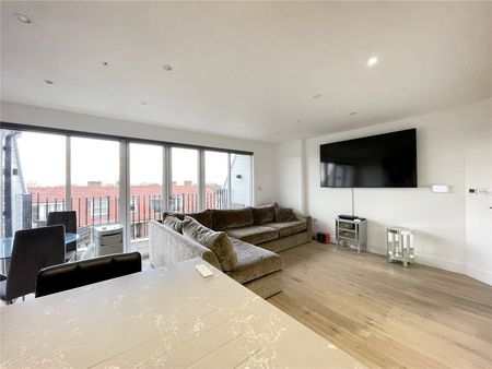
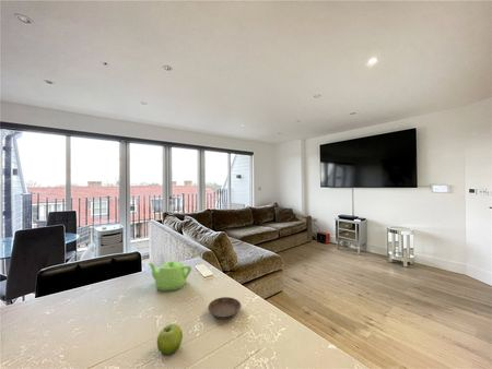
+ saucer (224, 308)
+ fruit (169, 337)
+ teapot (169, 273)
